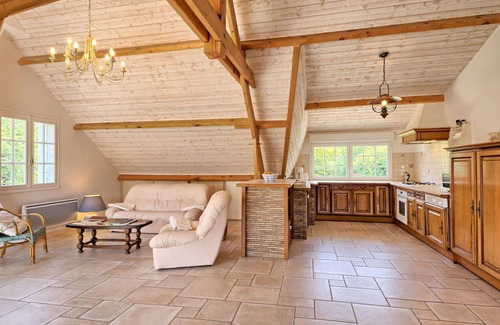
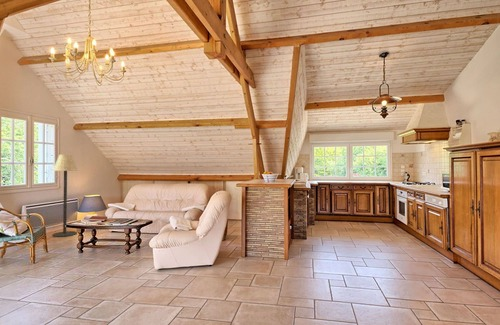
+ floor lamp (65, 194)
